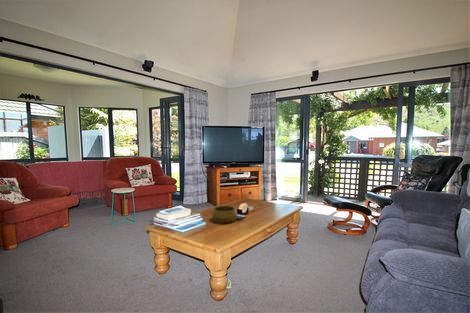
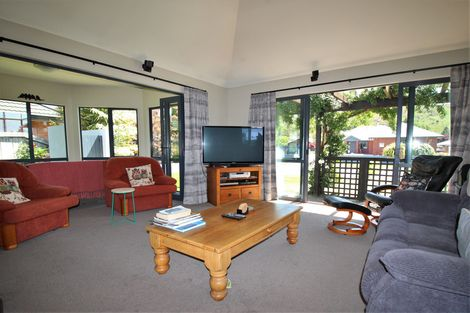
- decorative bowl (224, 213)
